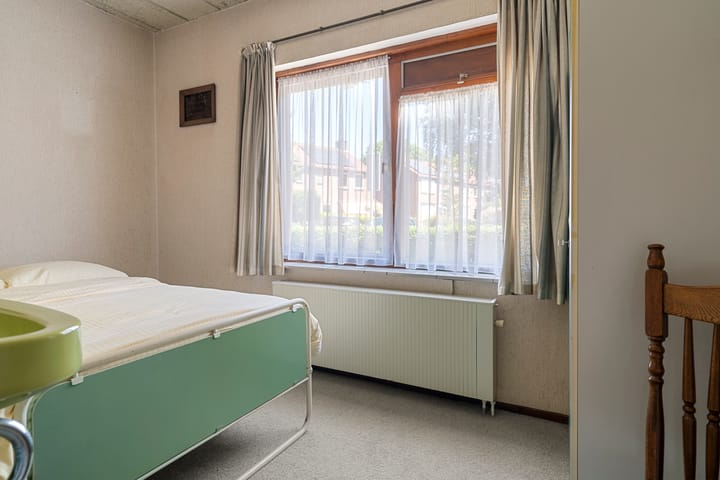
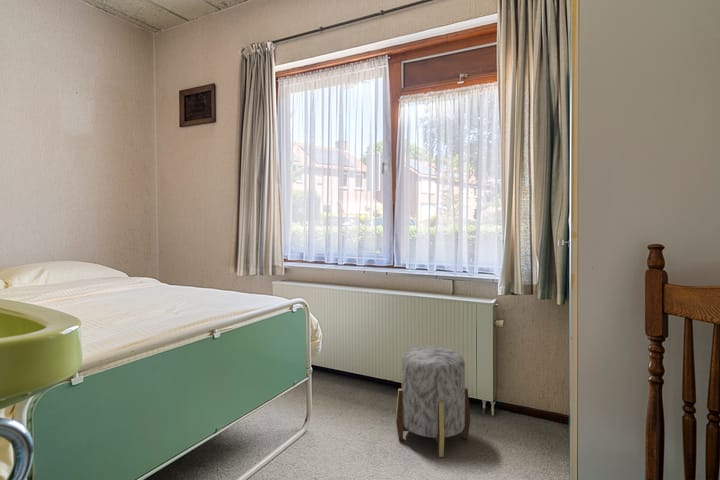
+ stool (432, 393)
